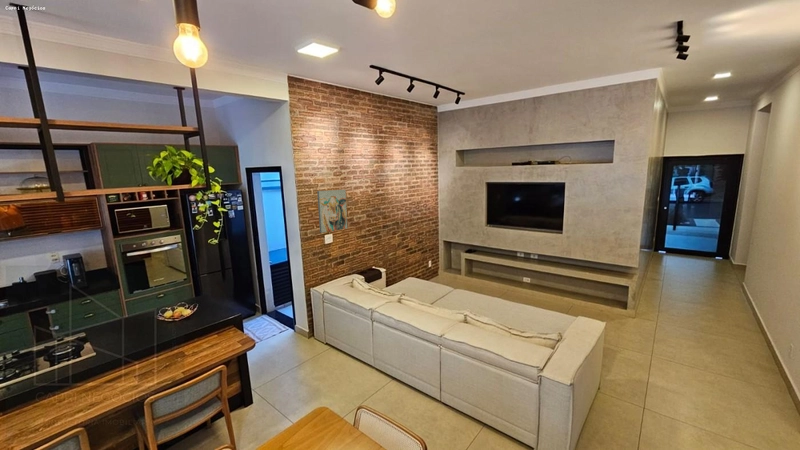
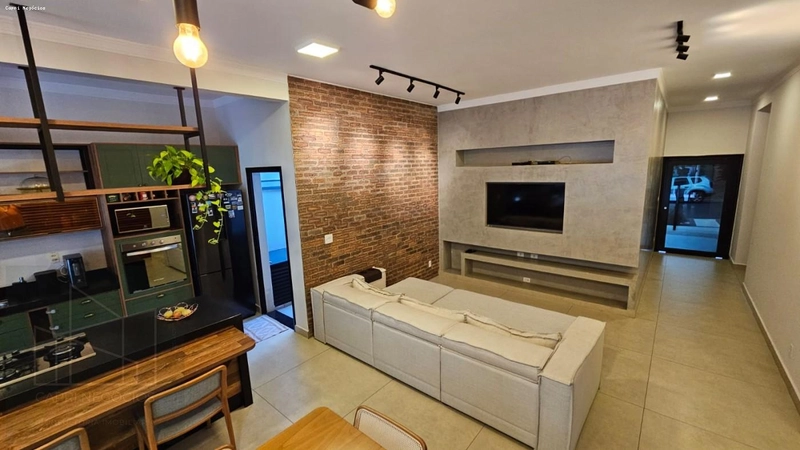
- wall art (332, 210)
